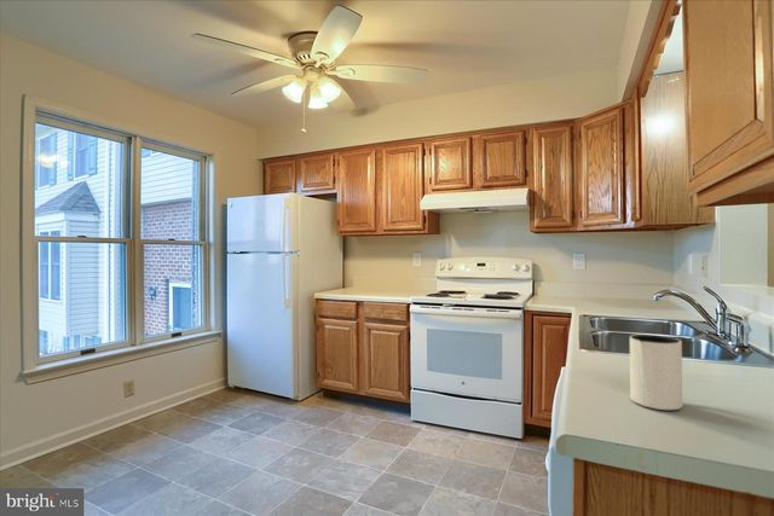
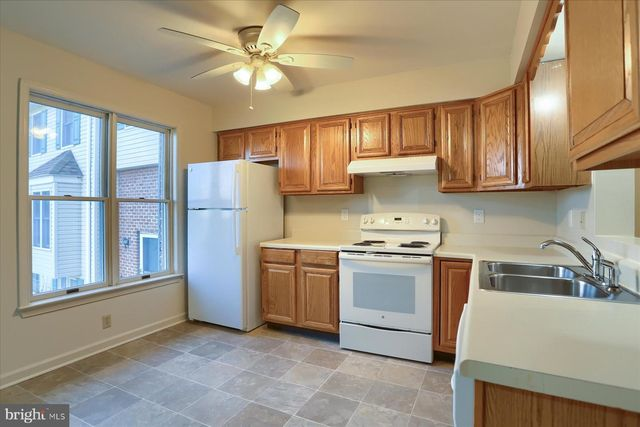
- pitcher (658, 370)
